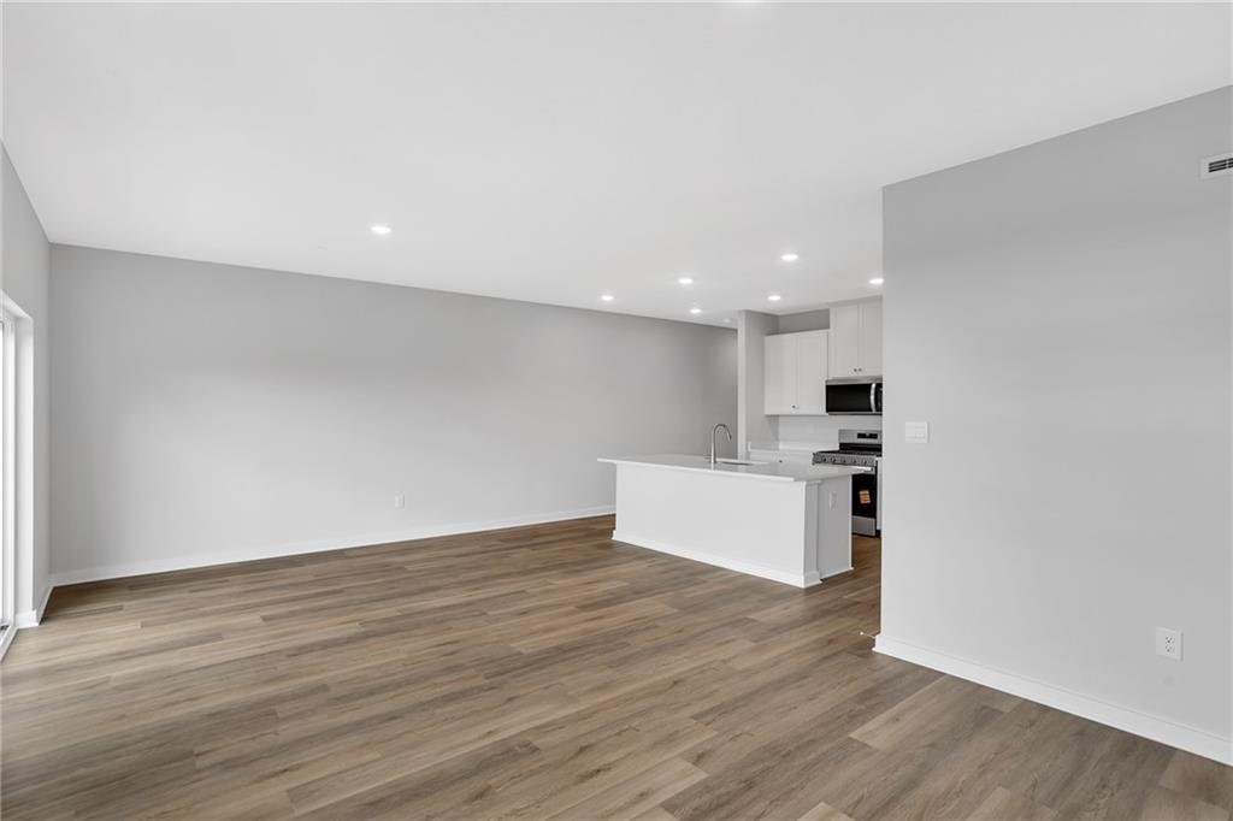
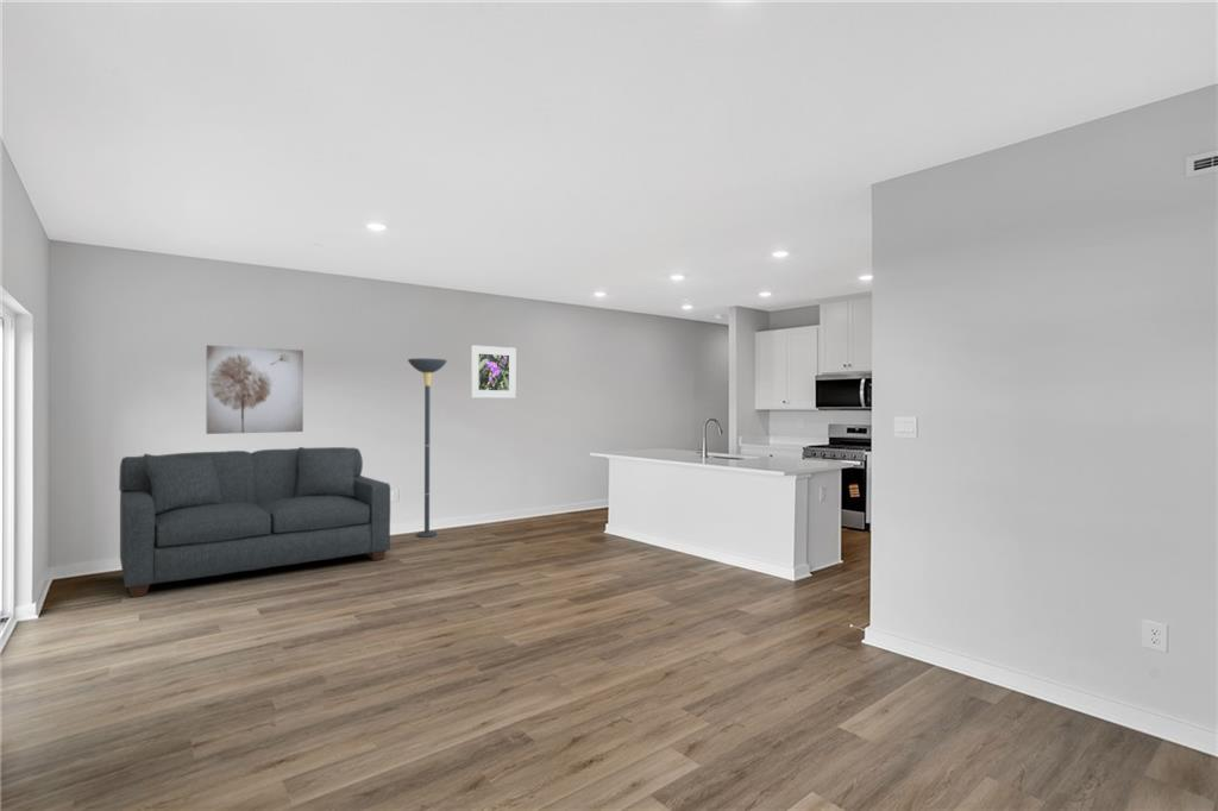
+ wall art (256, 390)
+ sofa (260, 508)
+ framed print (494, 372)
+ floor lamp (427, 447)
